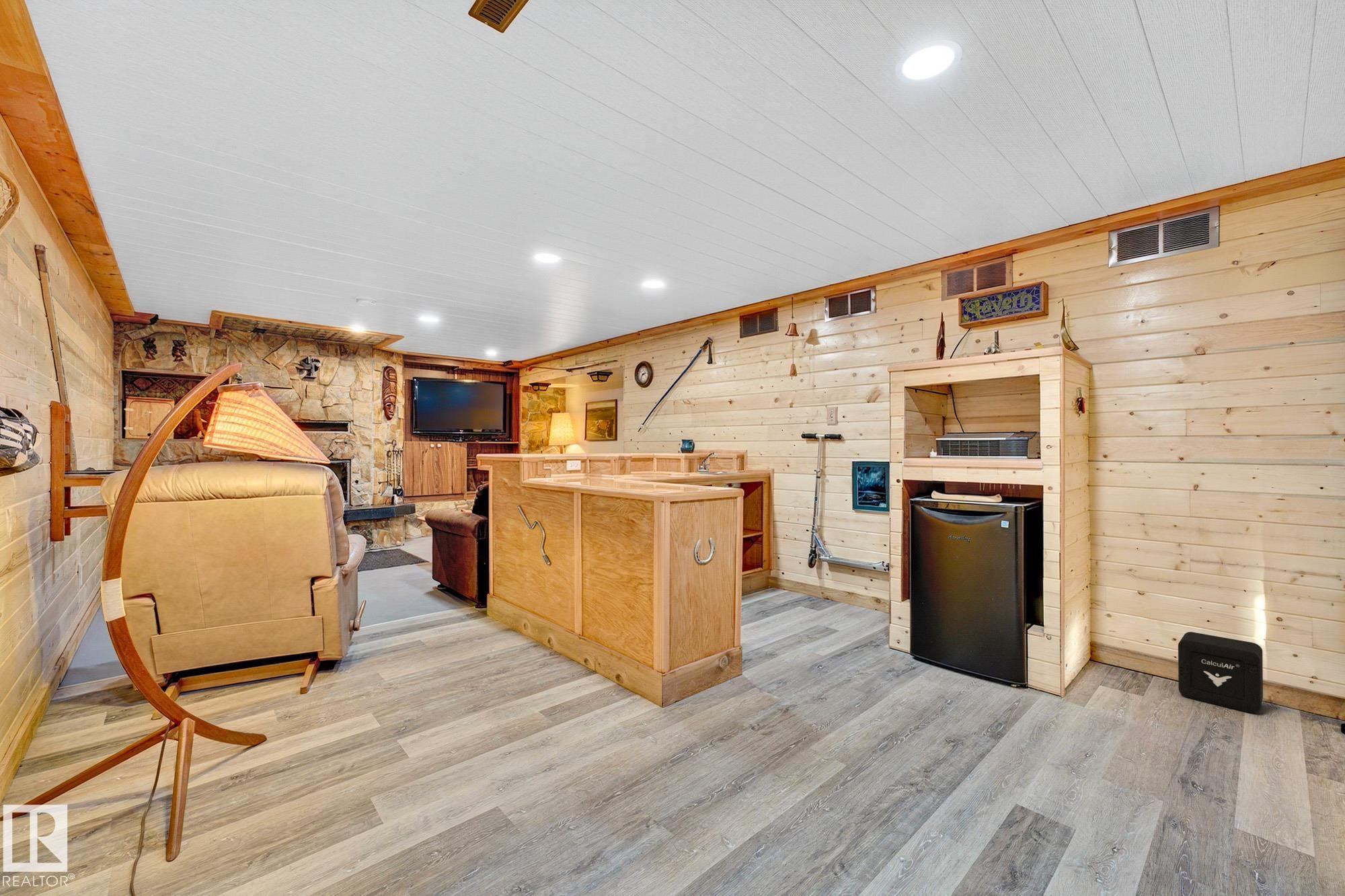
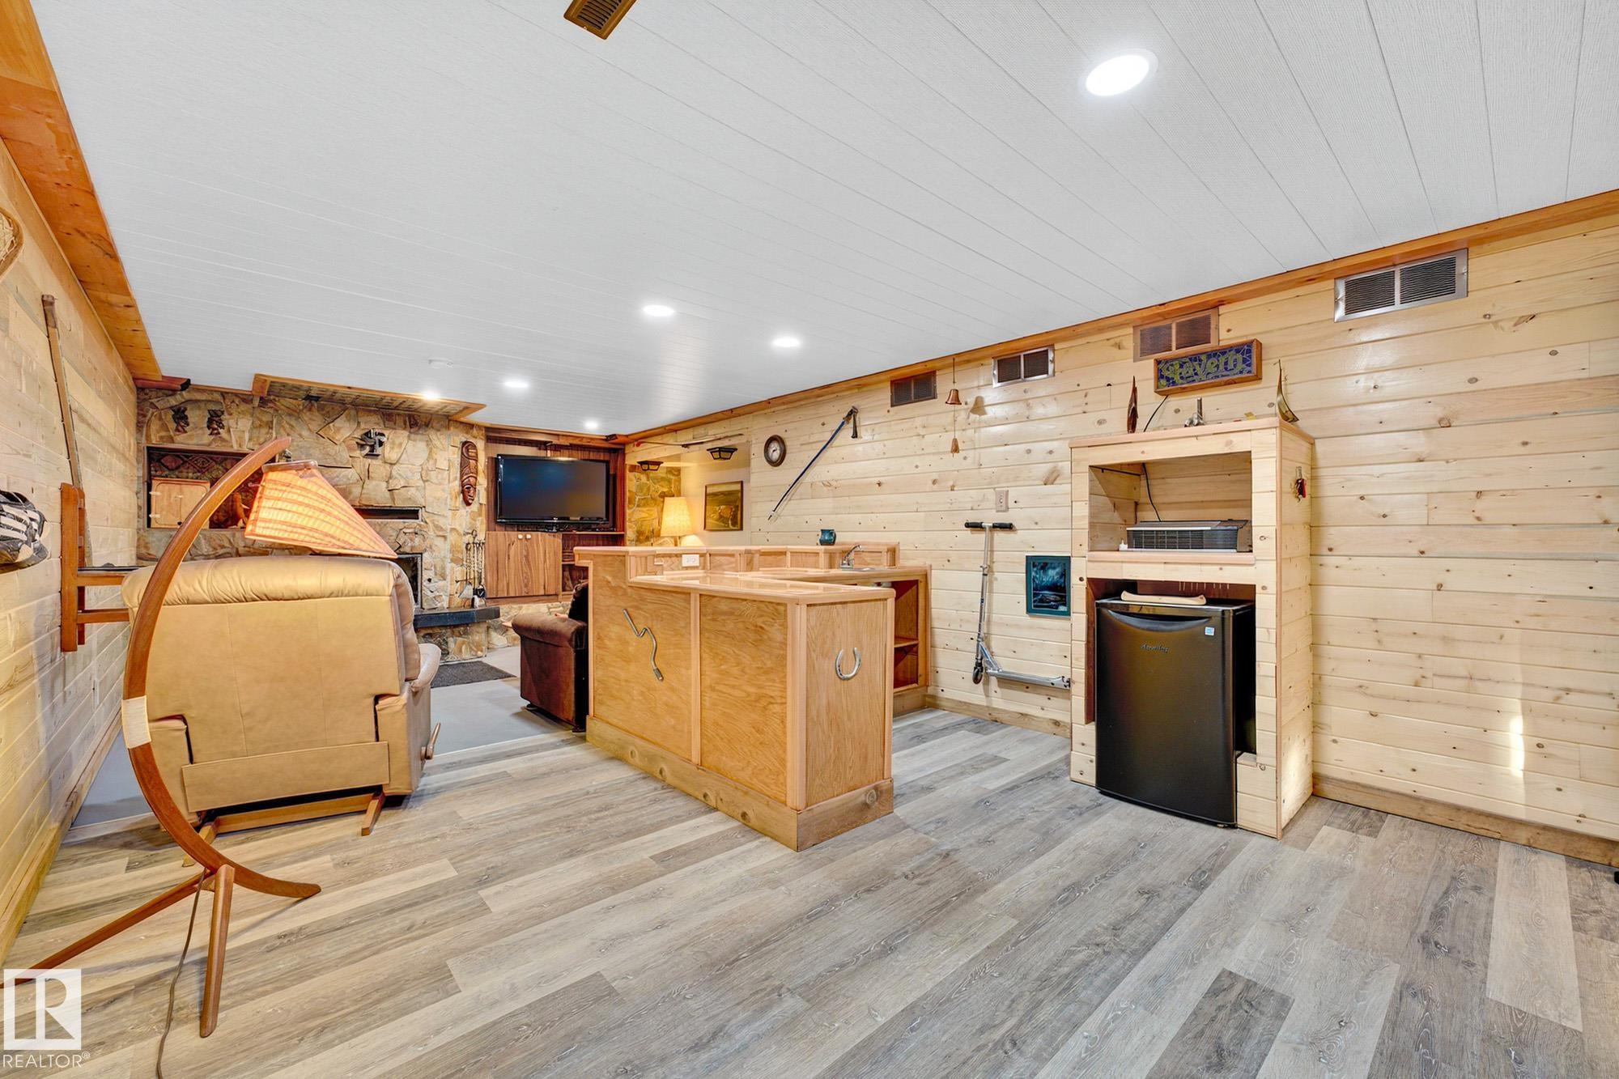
- air purifier (1219, 671)
